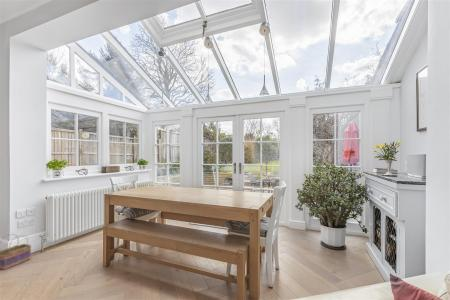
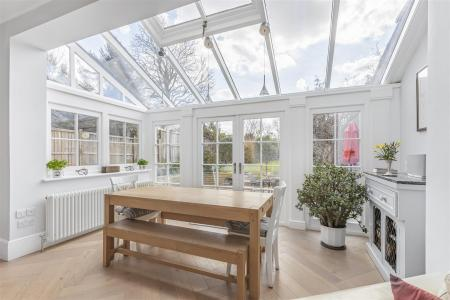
- basket (13, 249)
